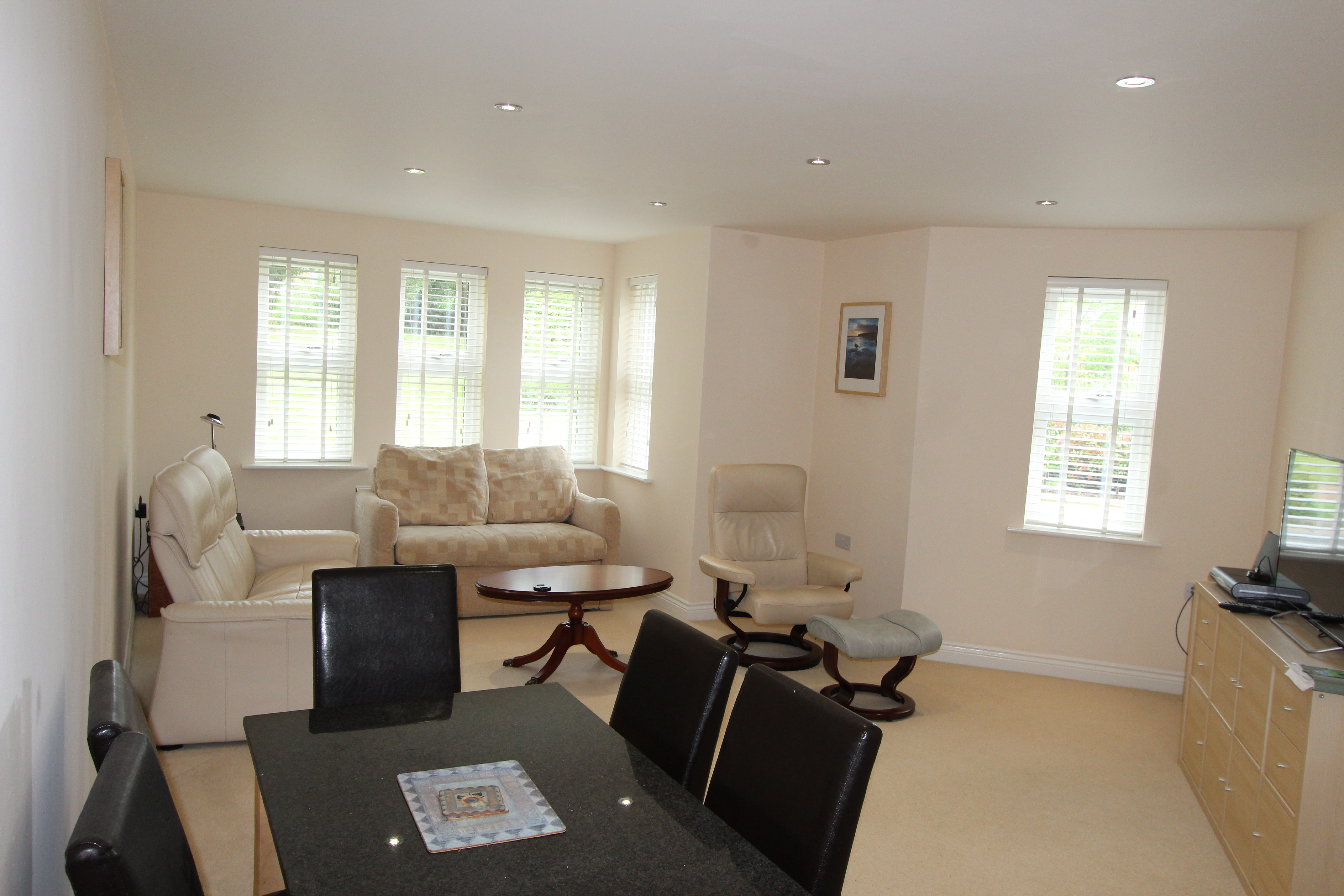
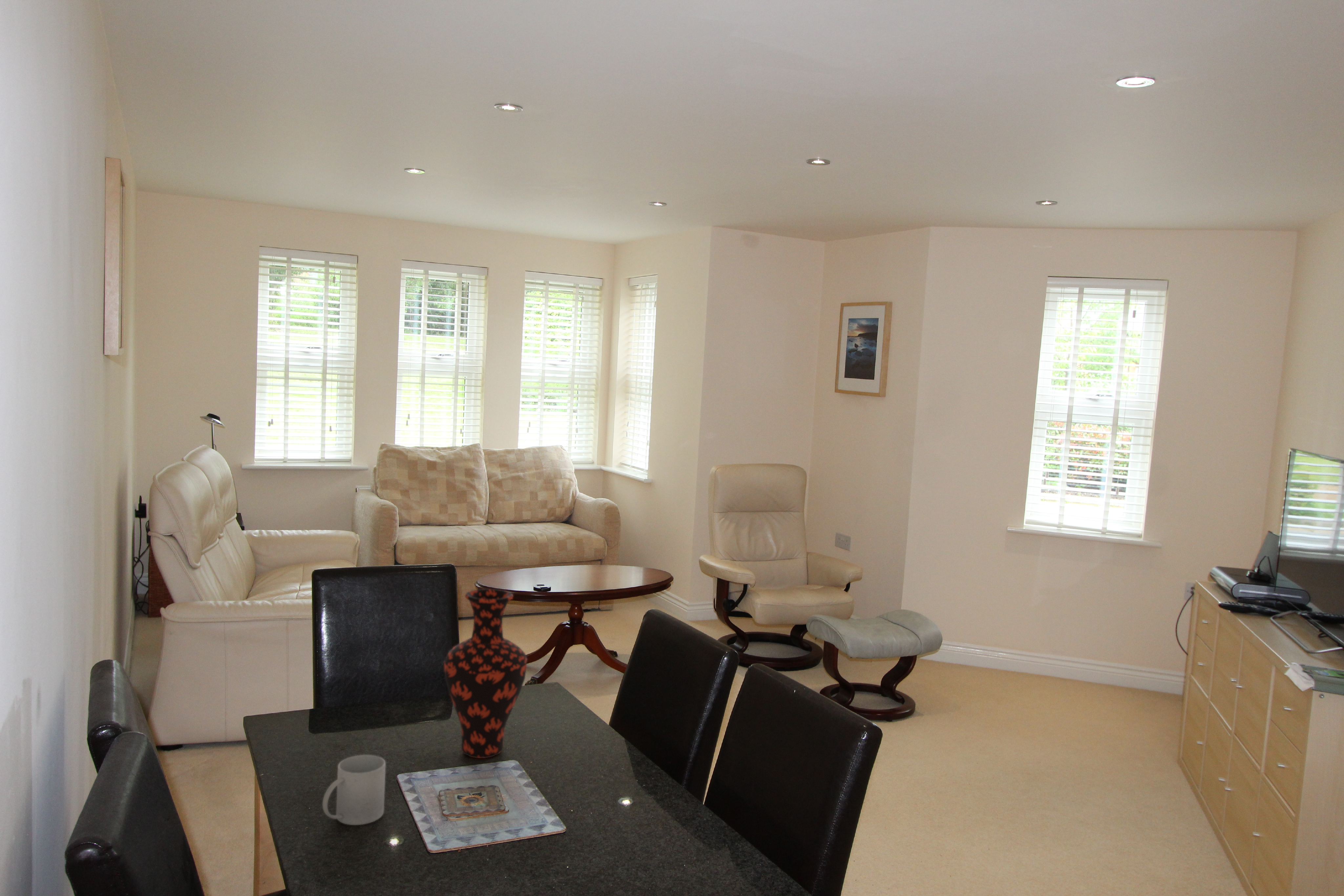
+ vase (486, 673)
+ mug (352, 793)
